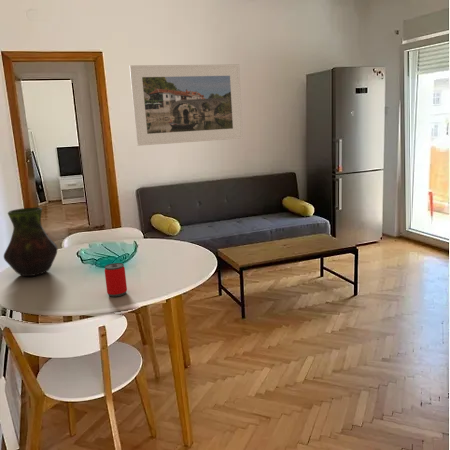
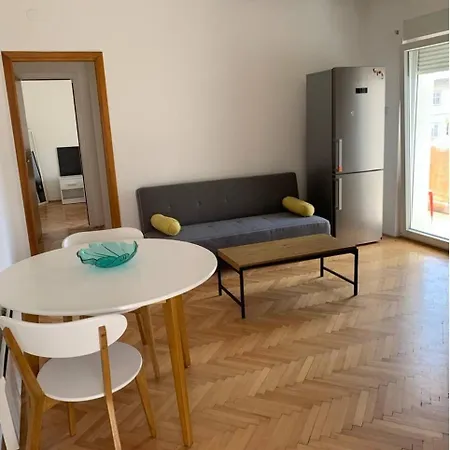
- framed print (189, 104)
- beverage can (115, 279)
- vase (29, 241)
